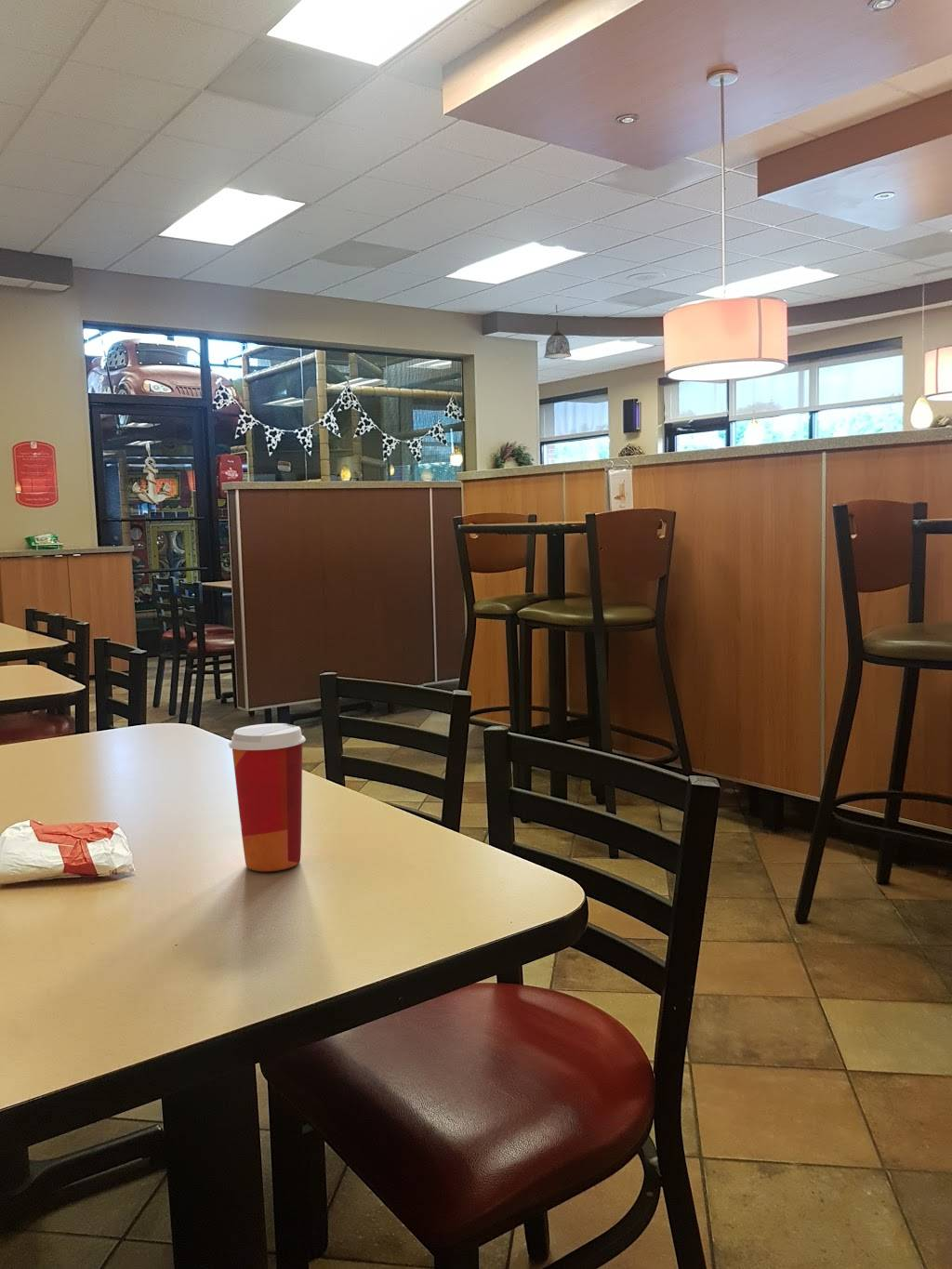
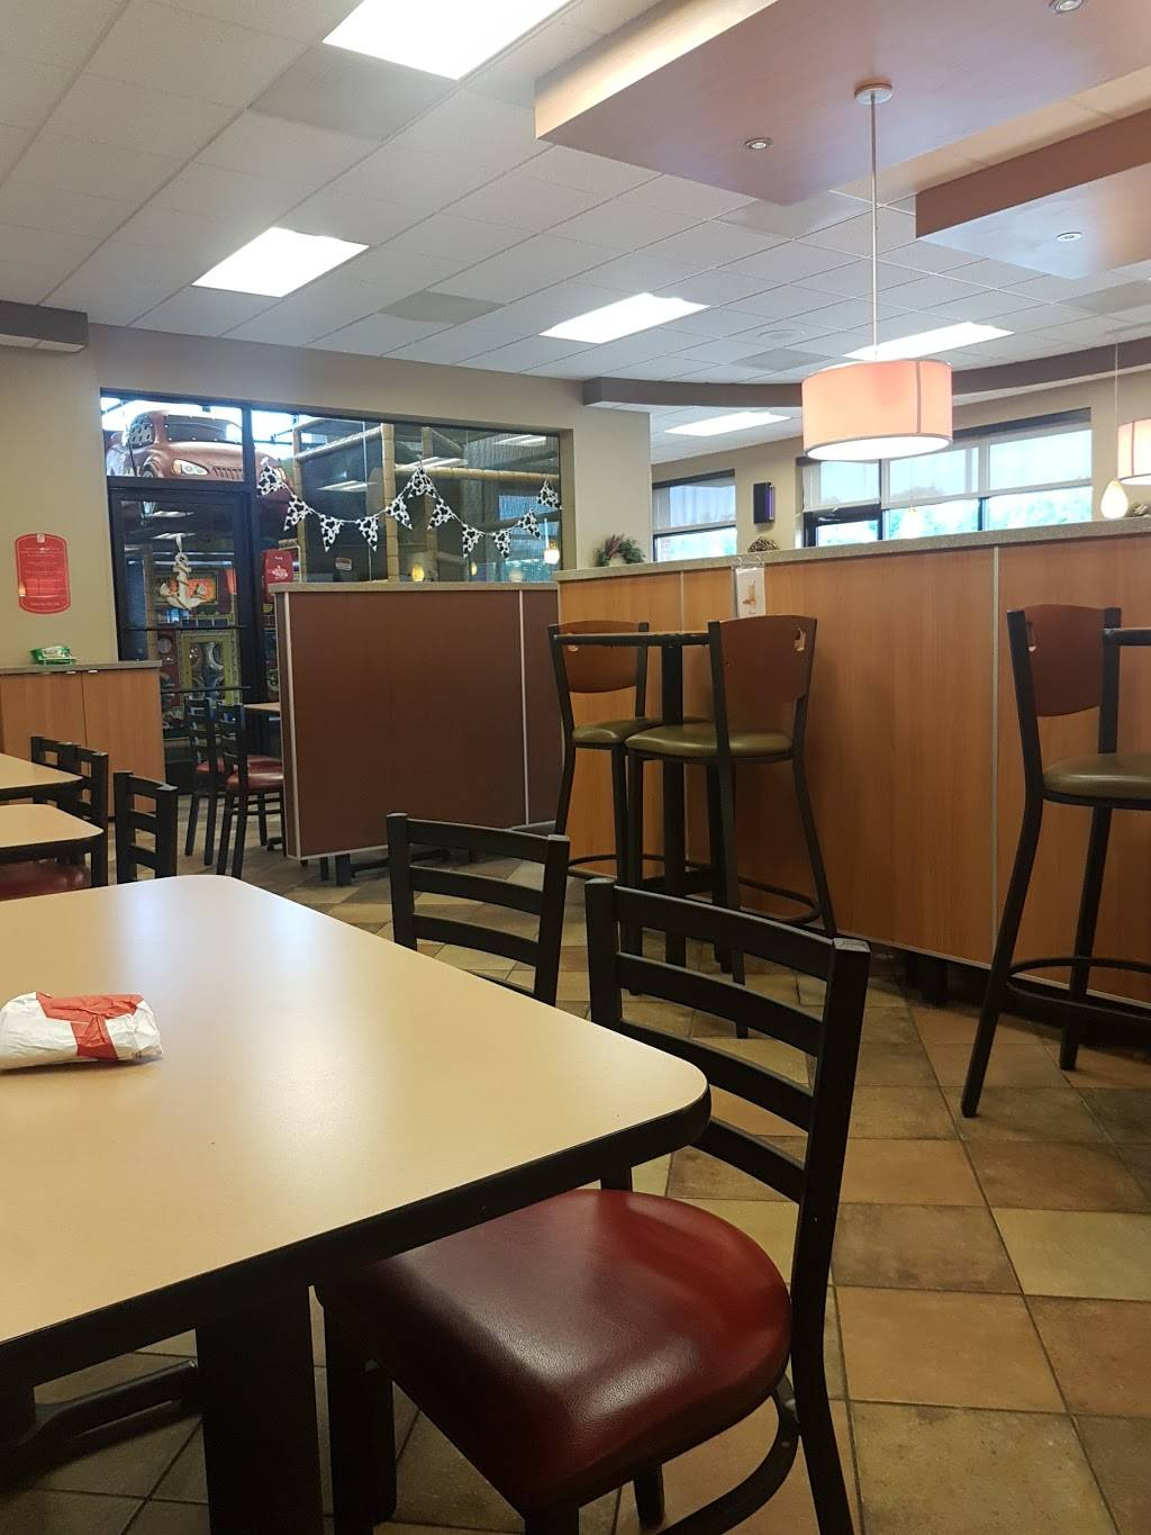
- paper cup (269, 796)
- pendant lamp (557, 330)
